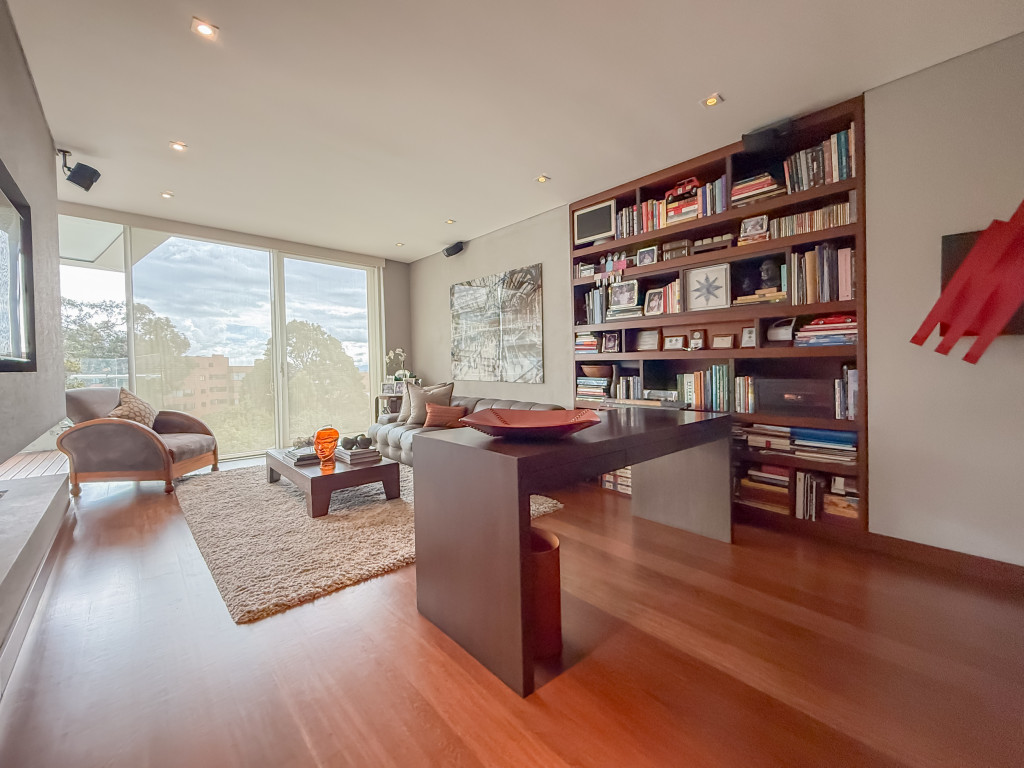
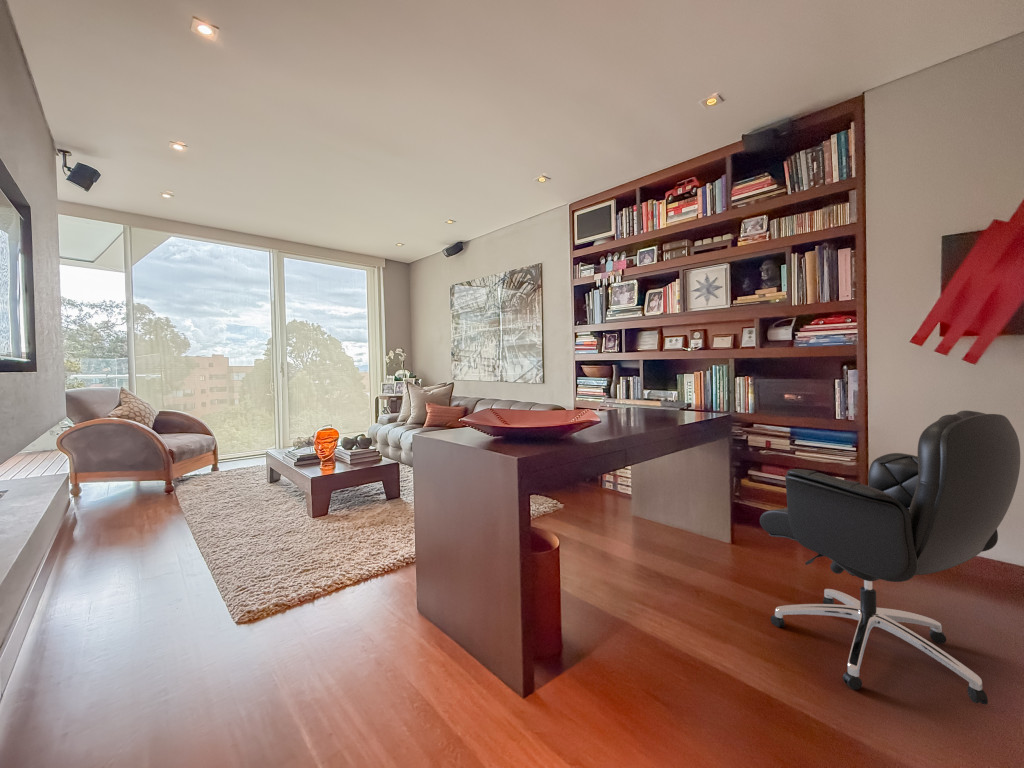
+ office chair (880, 531)
